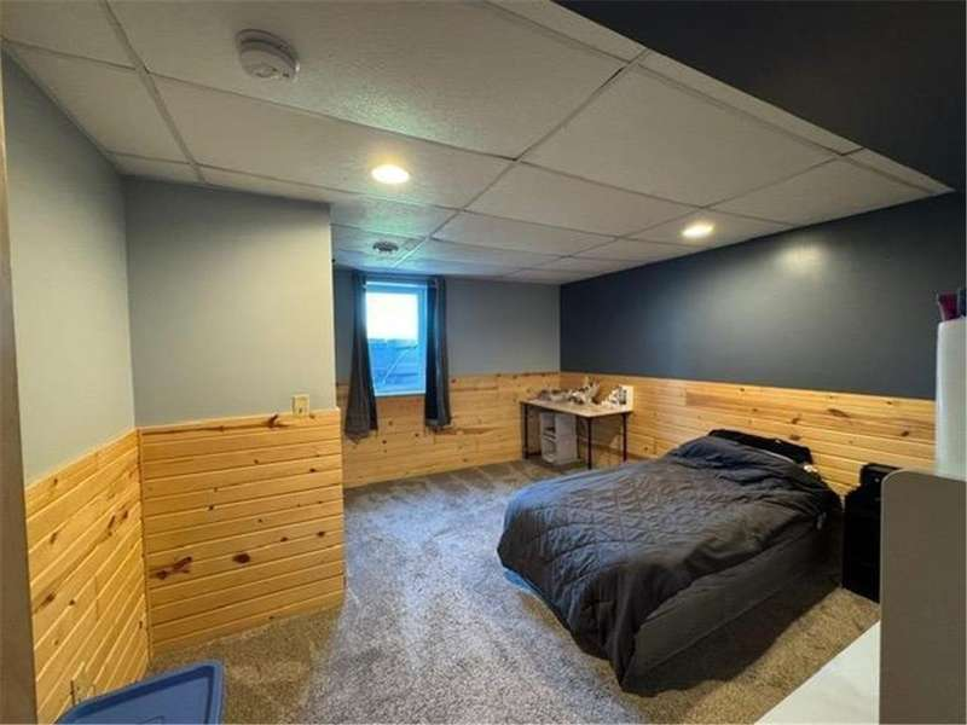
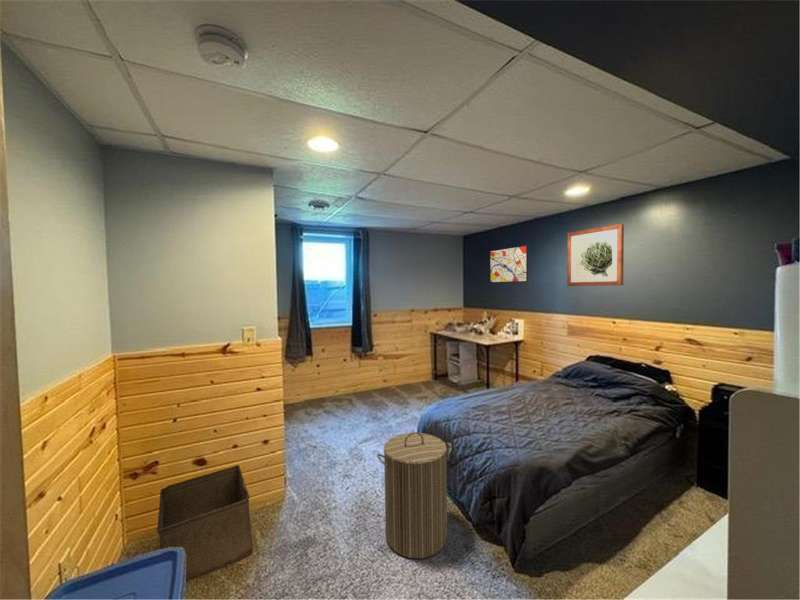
+ wall art (507, 265)
+ storage bin (206, 519)
+ laundry hamper (415, 483)
+ wall art (593, 257)
